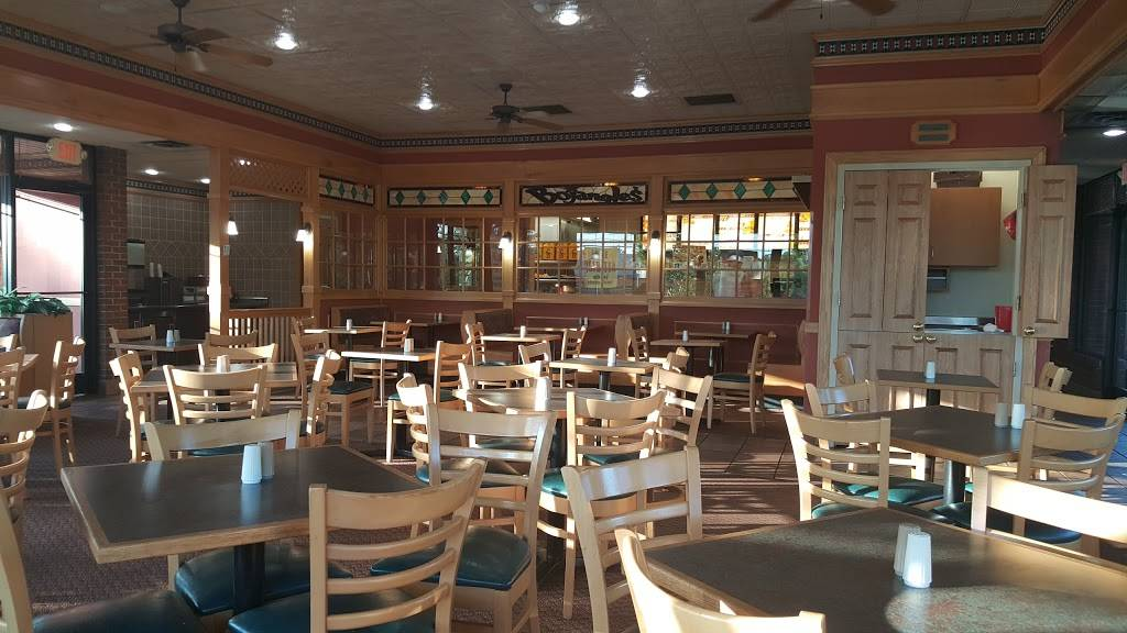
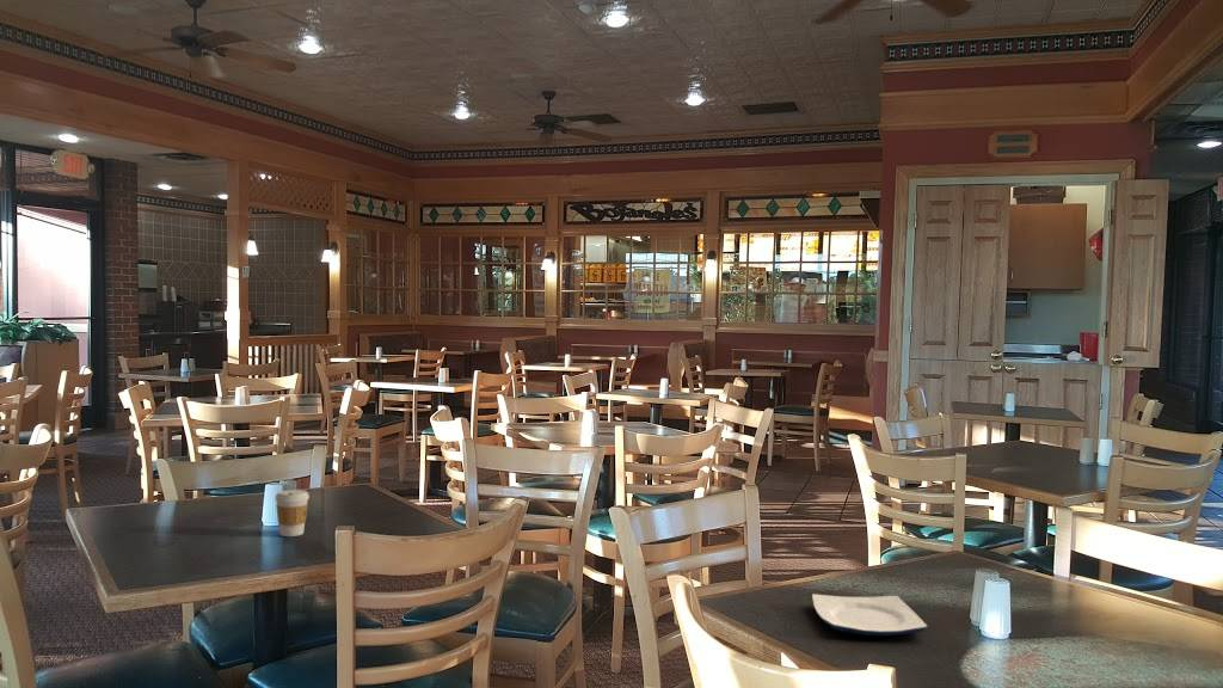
+ coffee cup (291, 511)
+ plate (866, 615)
